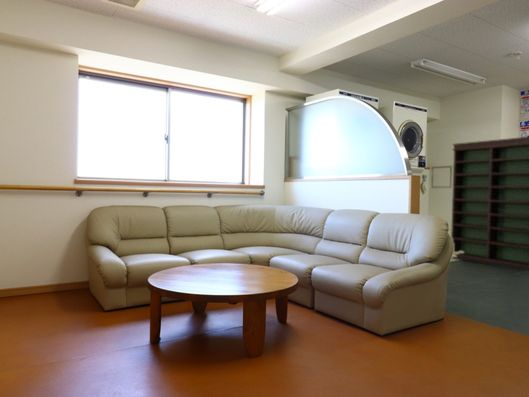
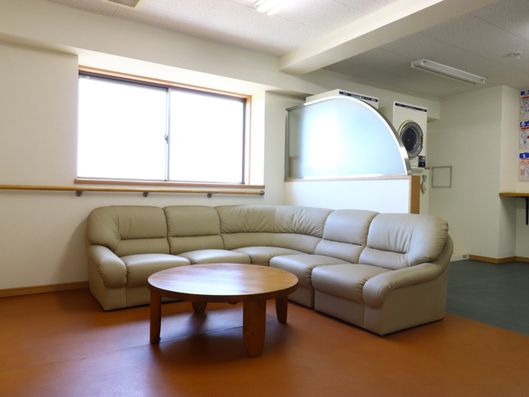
- bookshelf (493, 202)
